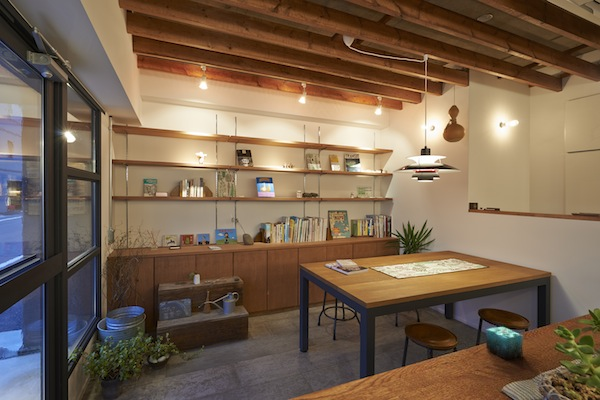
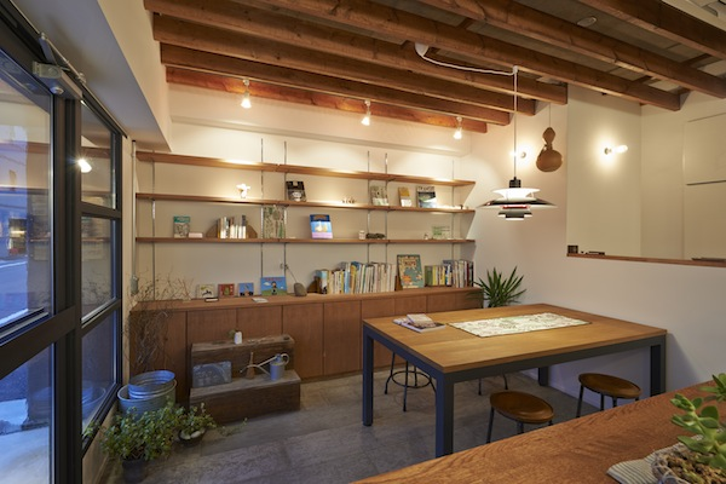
- candle (504, 338)
